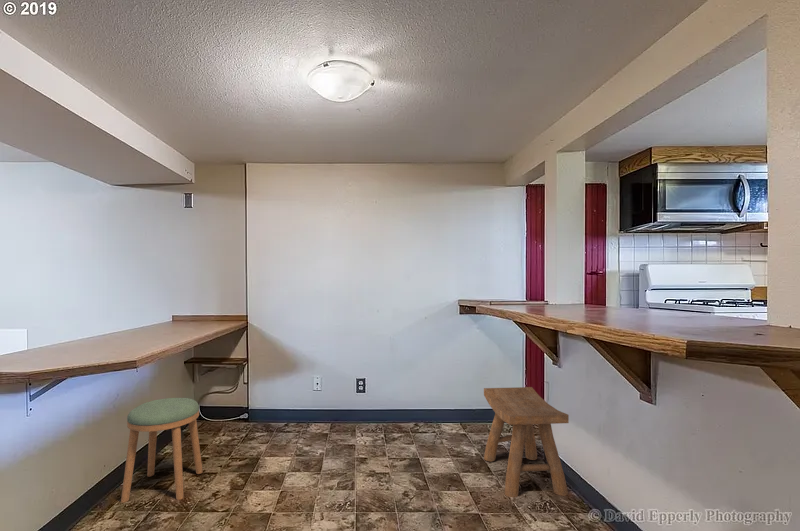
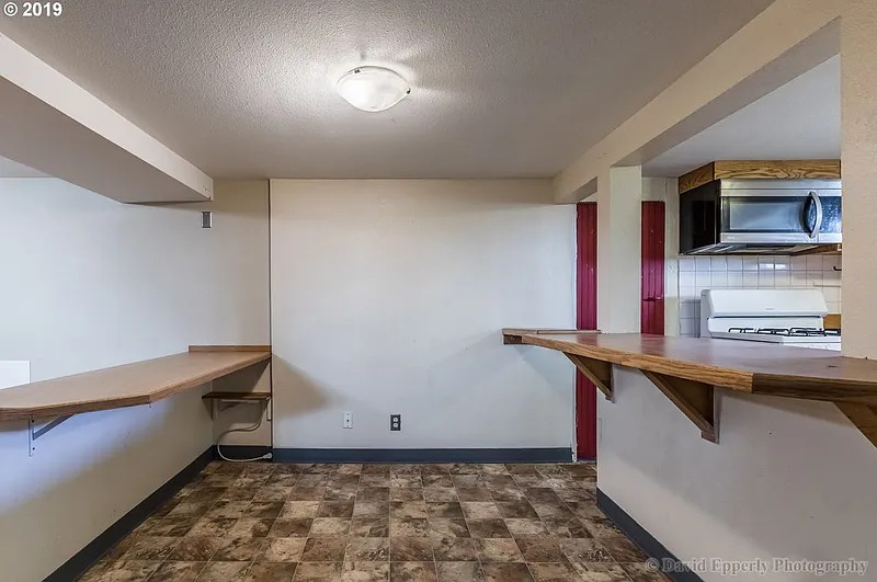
- stool (172, 443)
- stool (522, 437)
